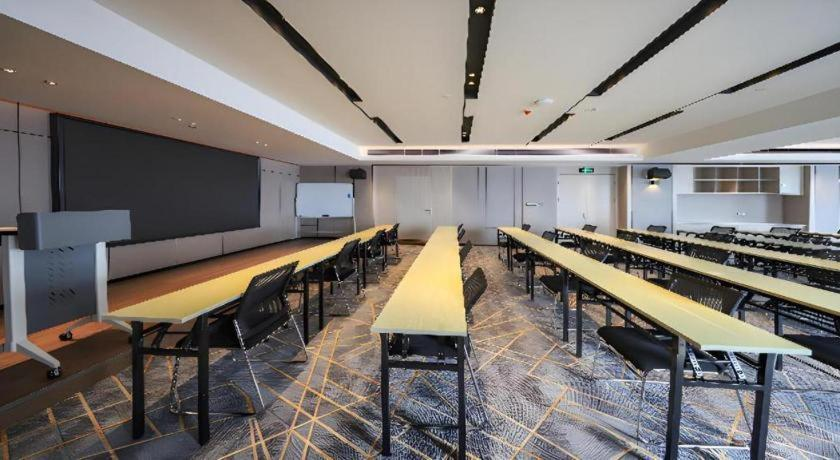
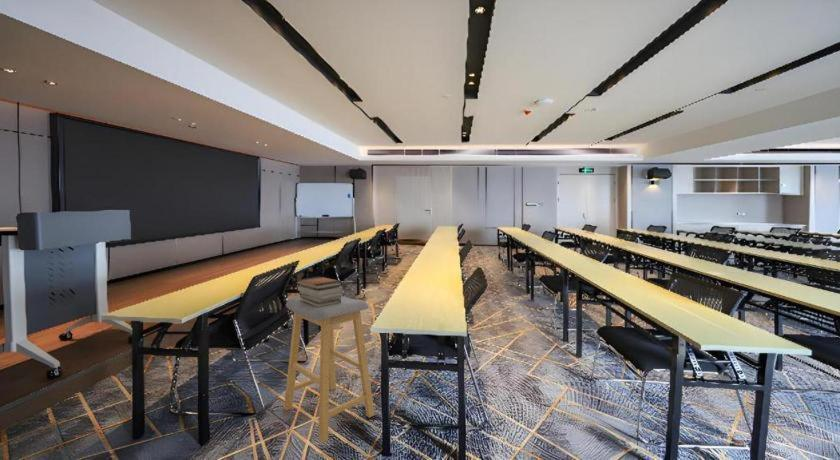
+ book stack (319, 289)
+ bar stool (327, 355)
